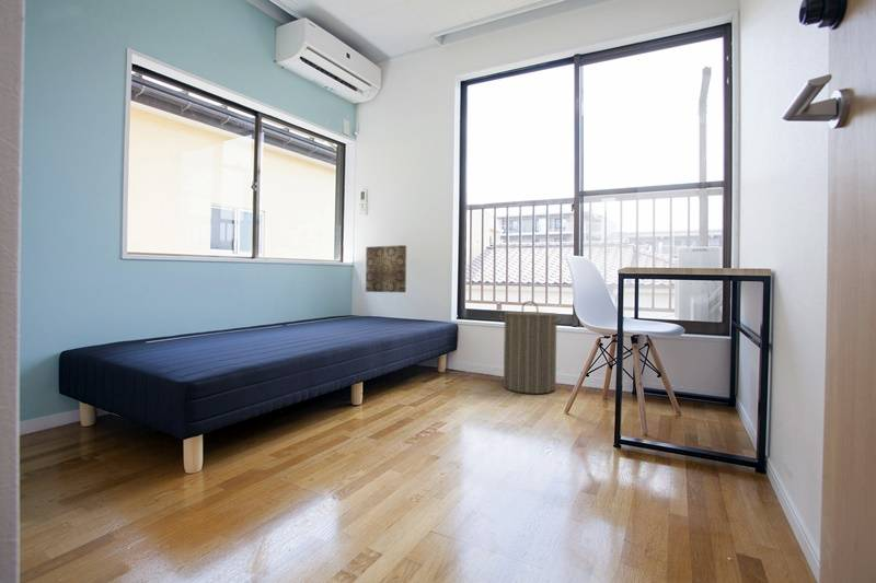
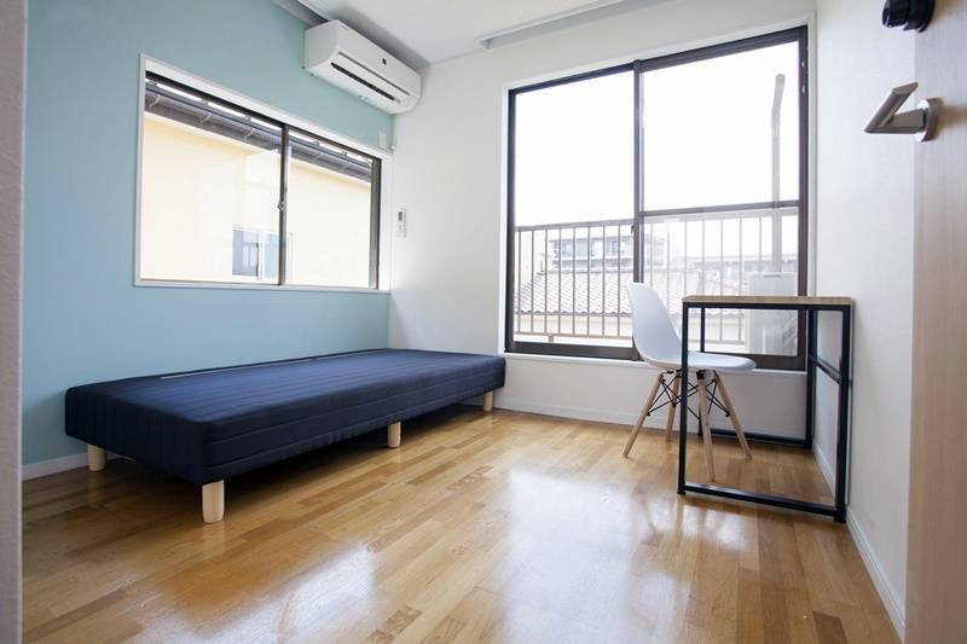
- wall art (385, 269)
- laundry hamper (530, 343)
